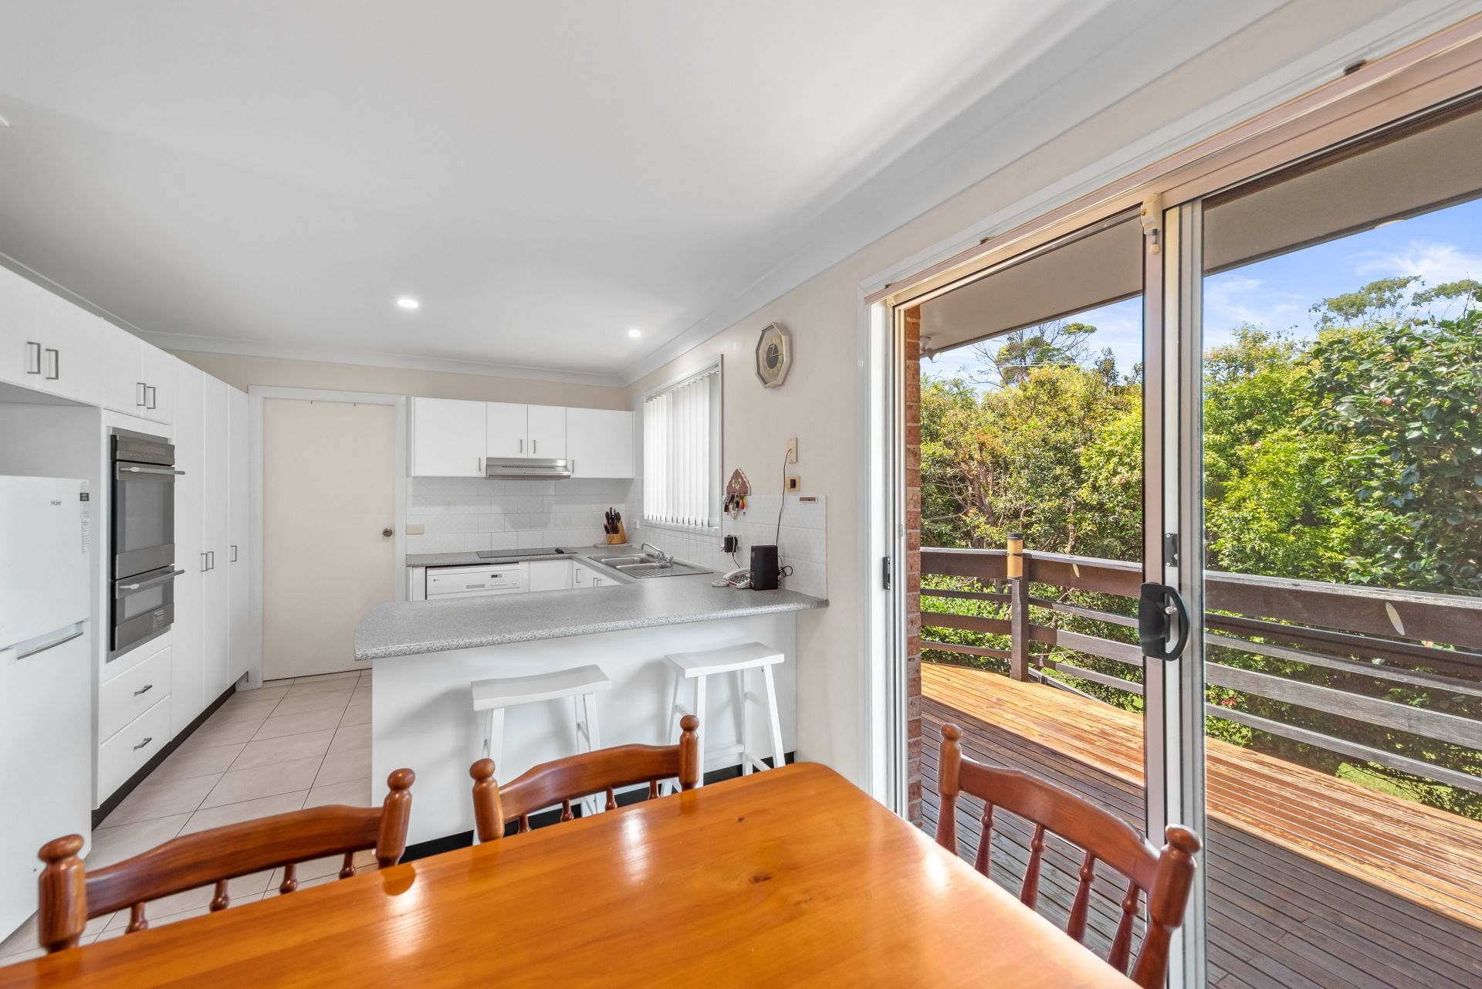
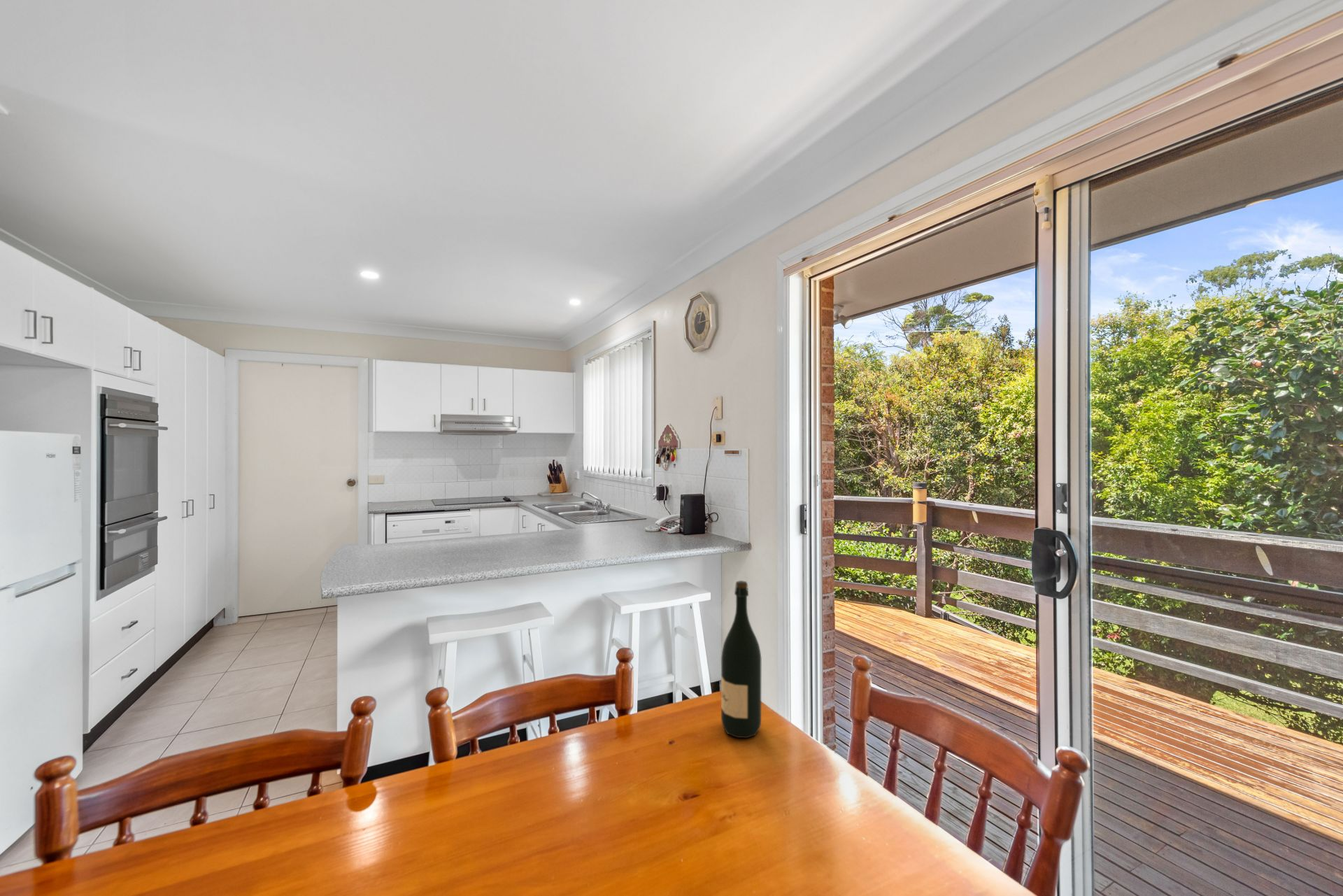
+ wine bottle (741, 655)
